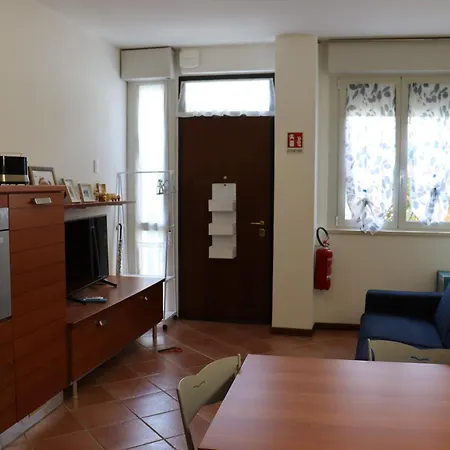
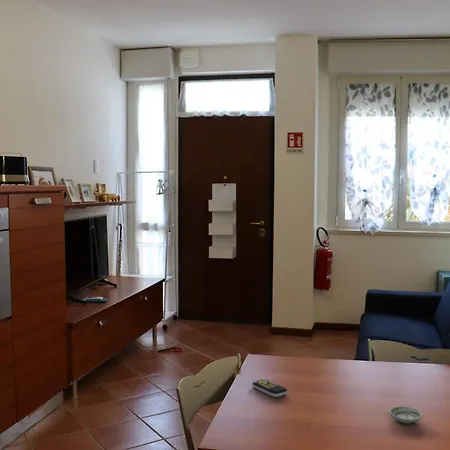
+ saucer (405, 416)
+ remote control (269, 387)
